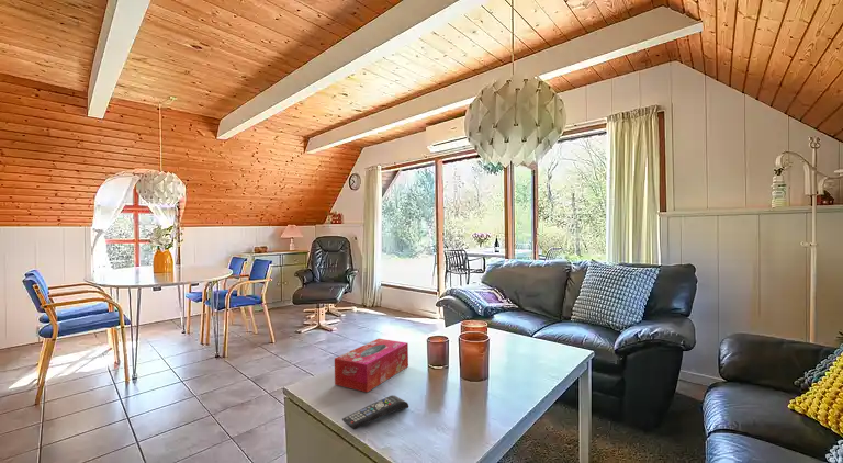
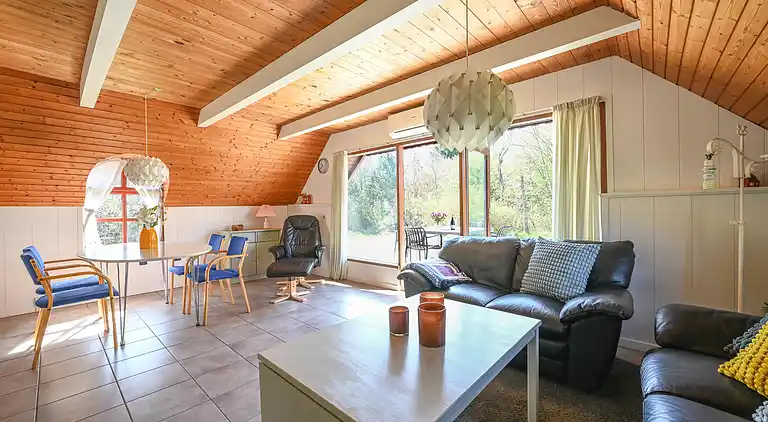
- remote control (376, 410)
- tissue box (373, 362)
